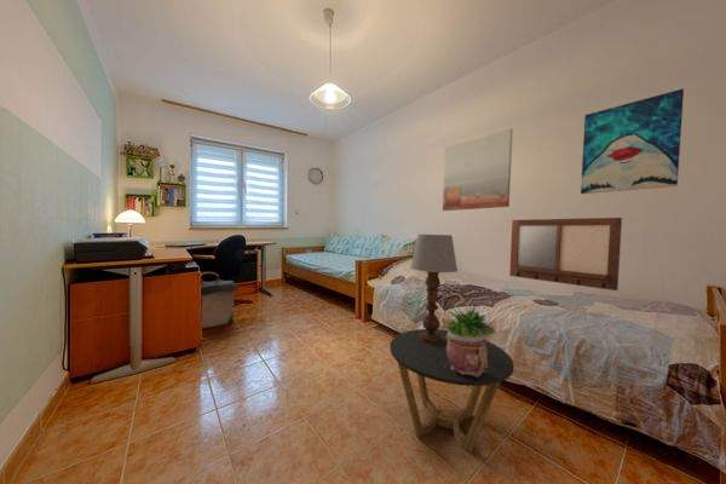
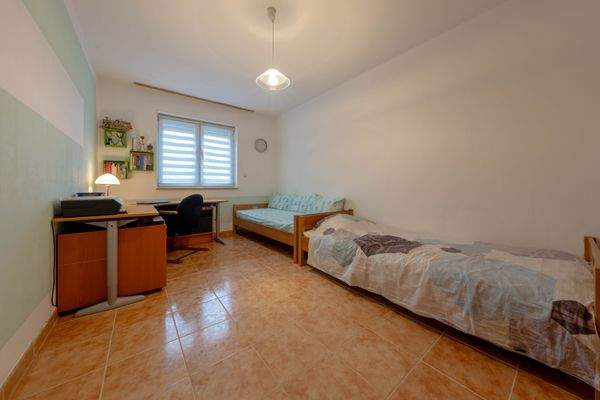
- wall art (627, 146)
- writing board (557, 250)
- laundry hamper (213, 296)
- wall art (473, 174)
- potted plant (465, 336)
- side table (446, 382)
- table lamp (432, 287)
